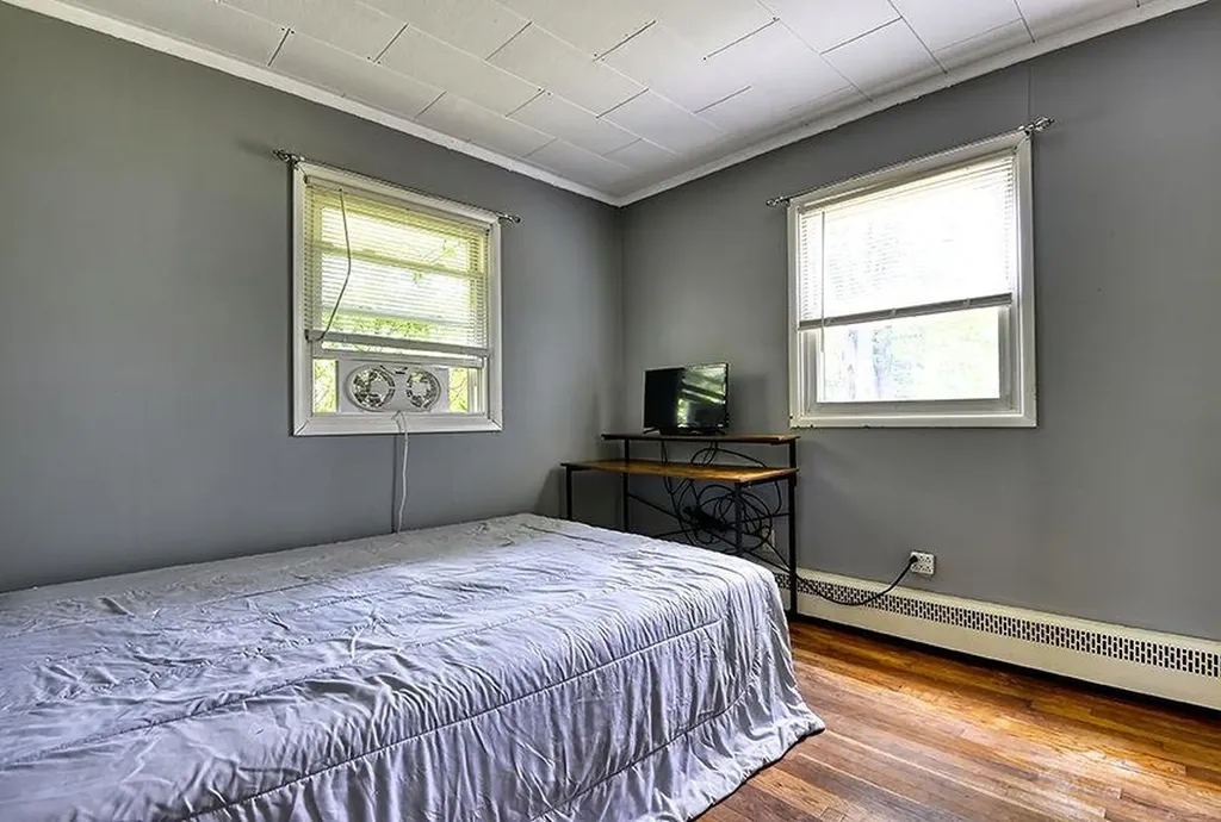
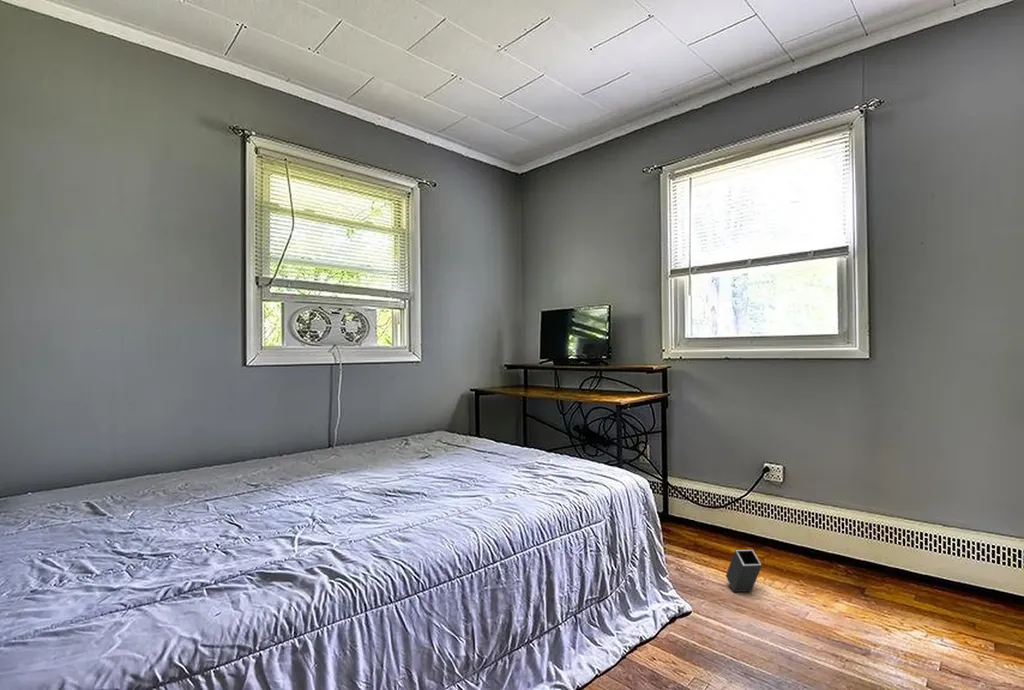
+ speaker (753, 581)
